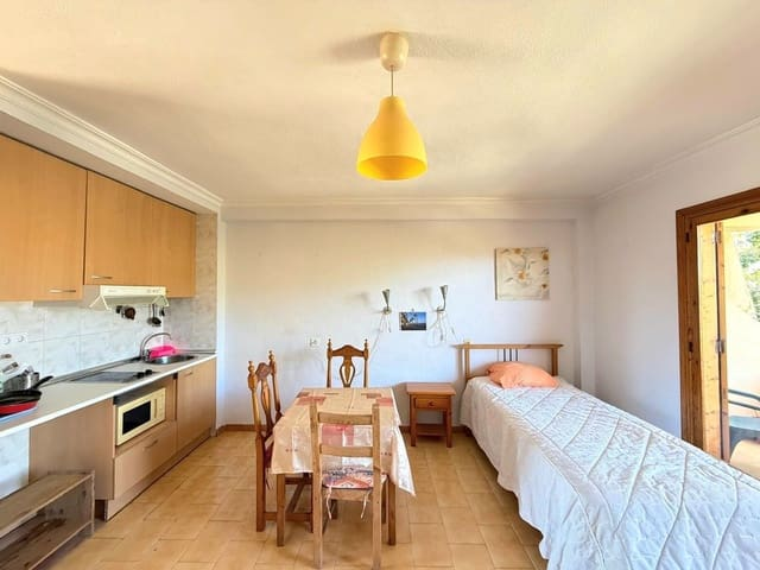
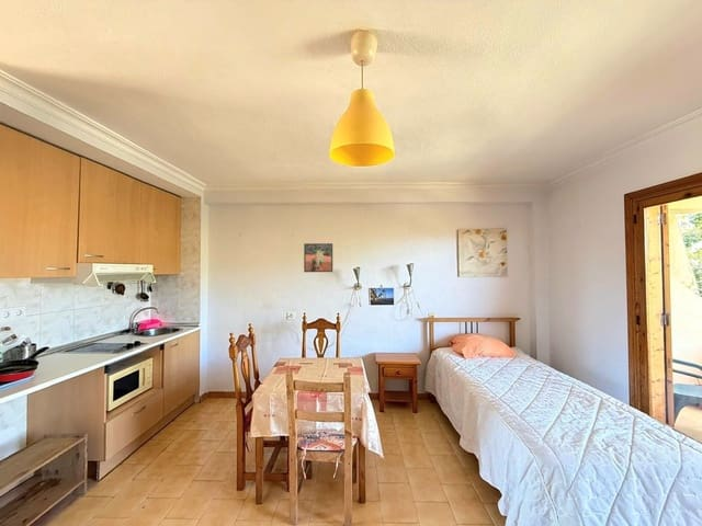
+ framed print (318, 258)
